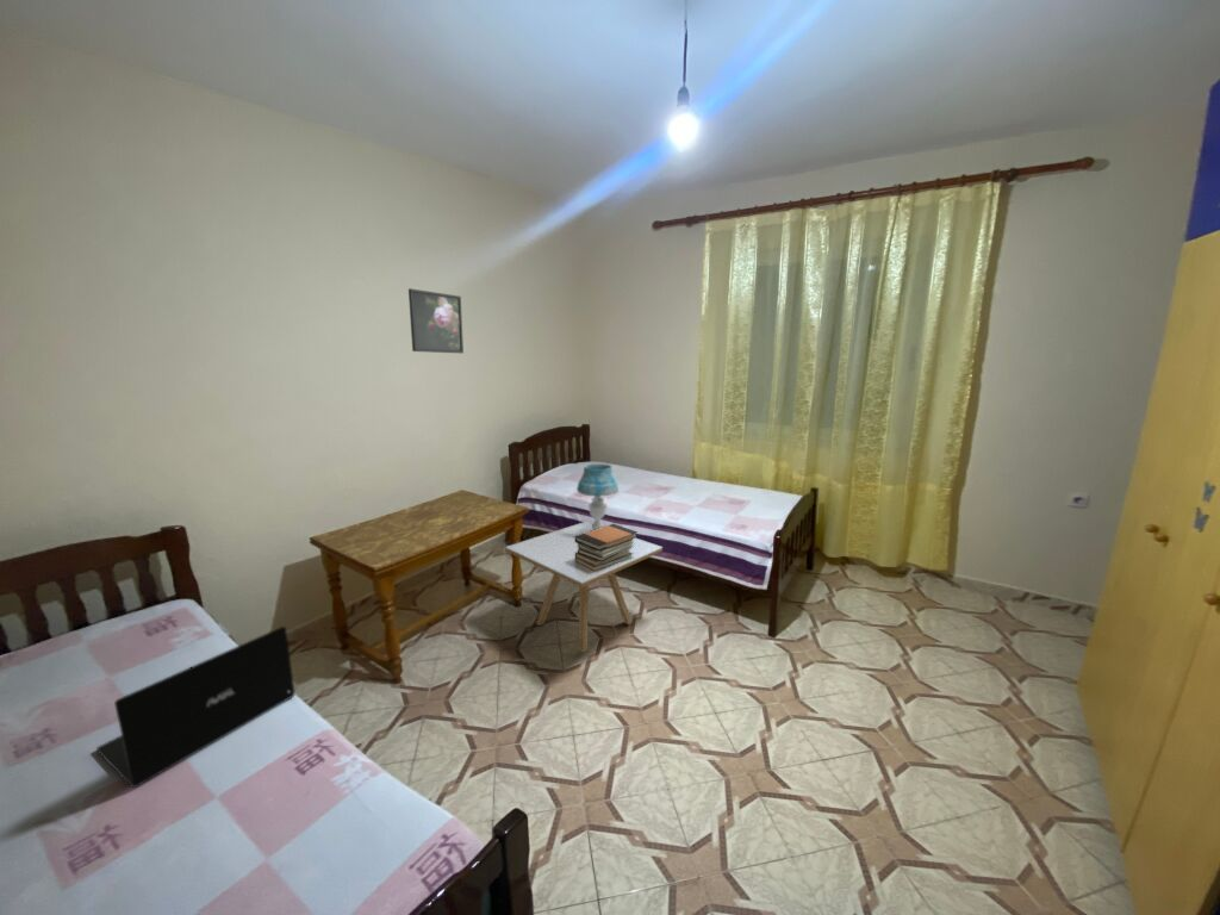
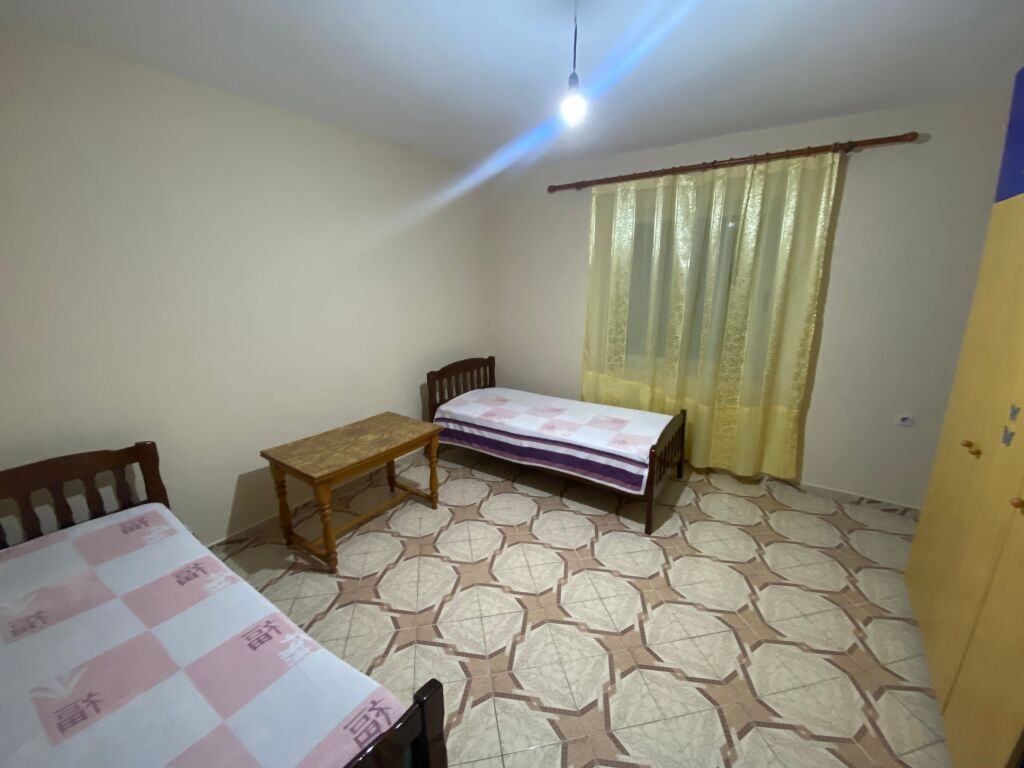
- book stack (605, 546)
- laptop (197, 684)
- table lamp (597, 499)
- side table (584, 585)
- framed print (437, 323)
